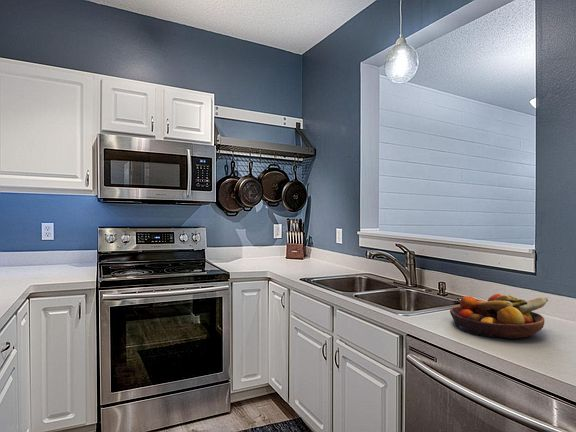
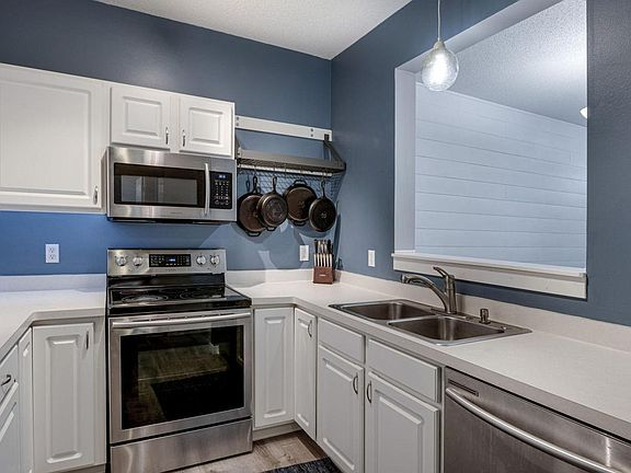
- fruit bowl (495, 310)
